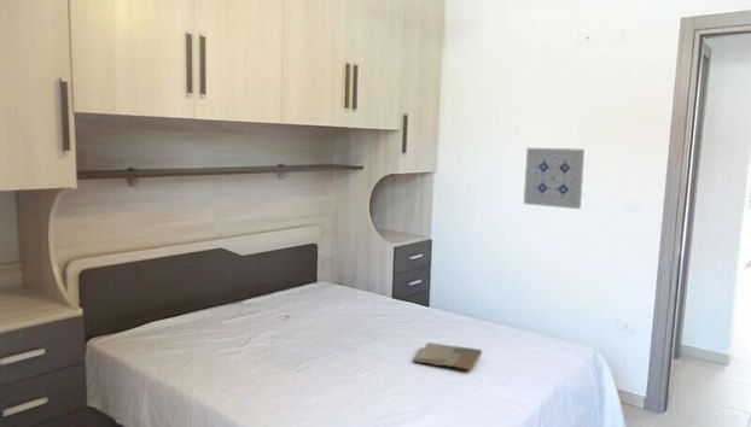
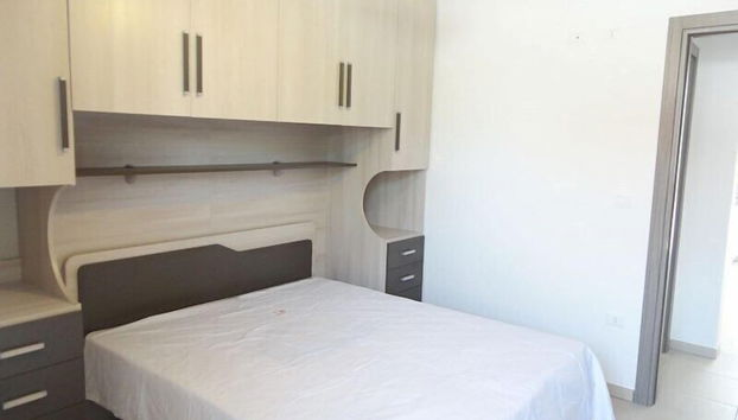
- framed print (448, 356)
- wall art (553, 177)
